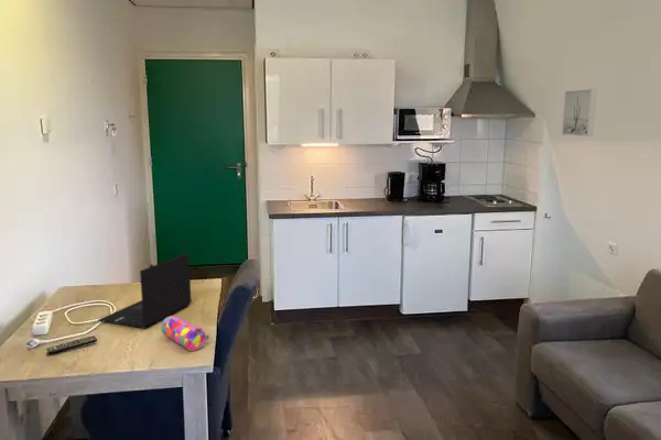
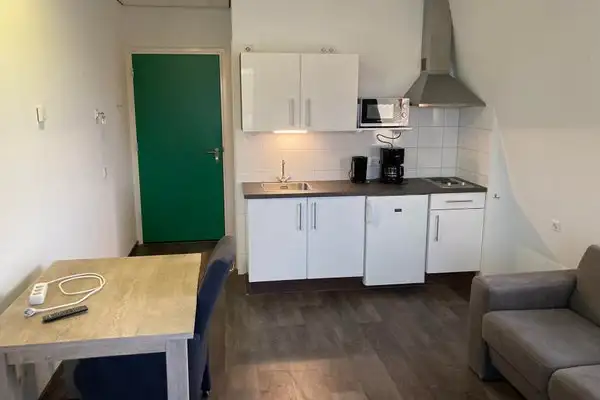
- laptop (145, 286)
- wall art (578, 112)
- pencil case (184, 331)
